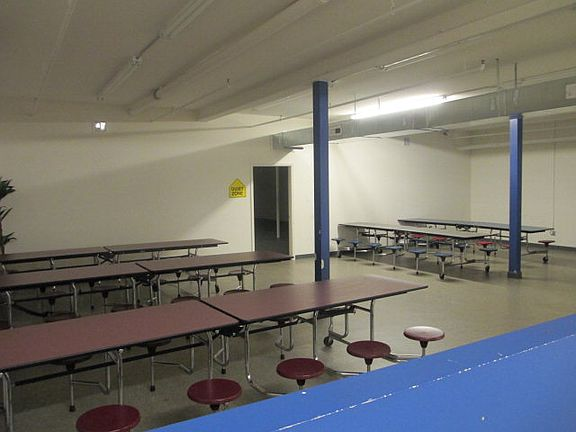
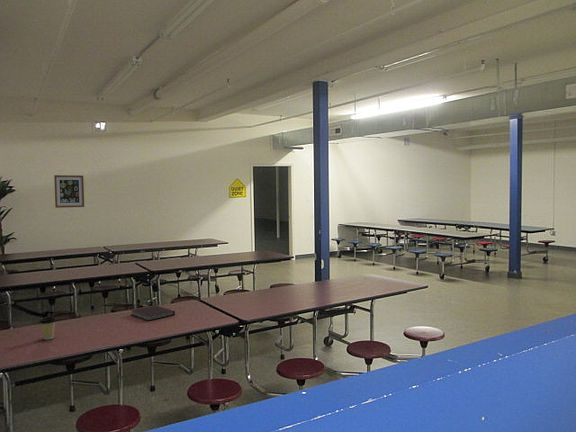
+ coffee cup (48, 328)
+ wall art (69, 191)
+ notebook (152, 312)
